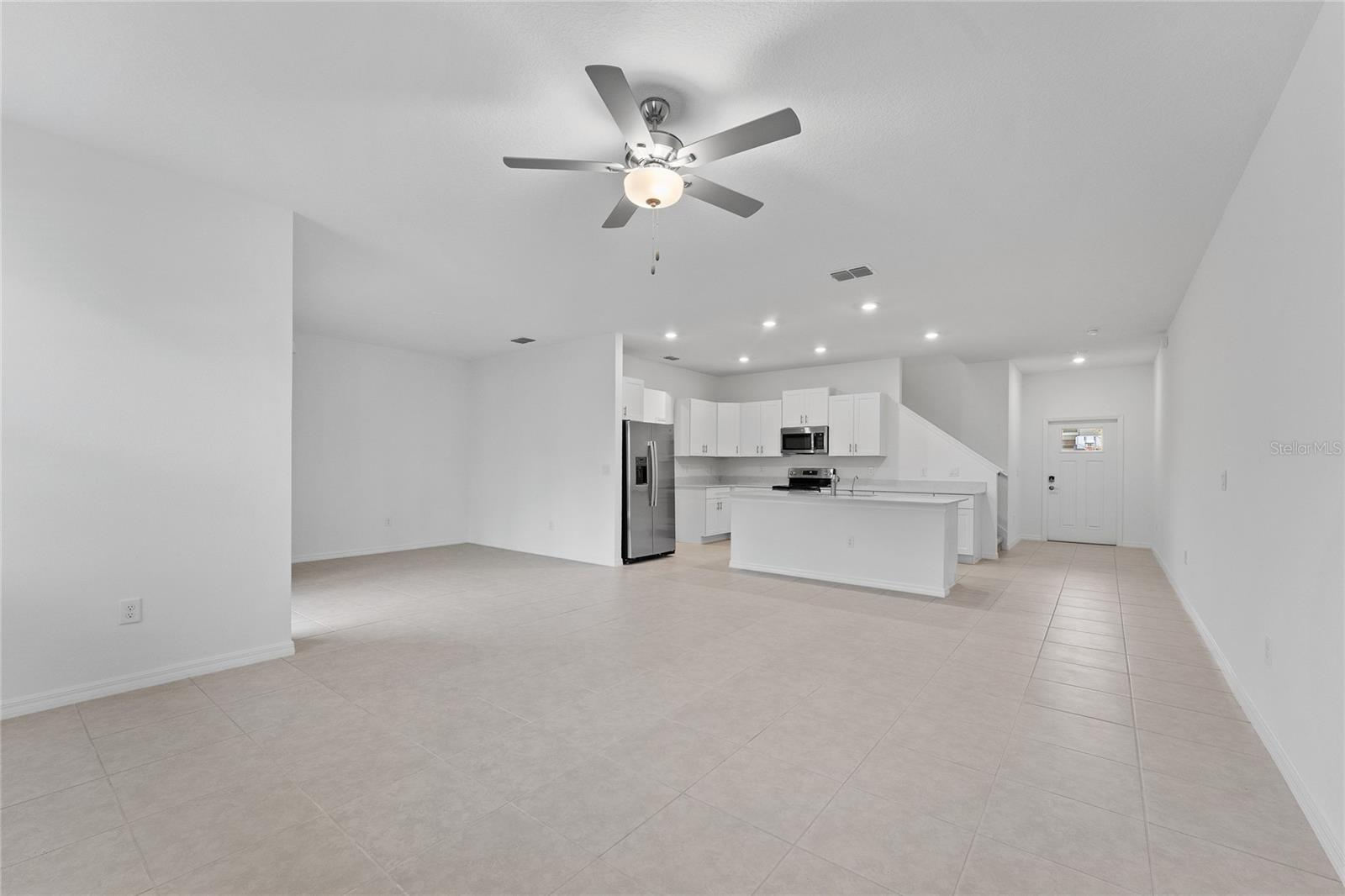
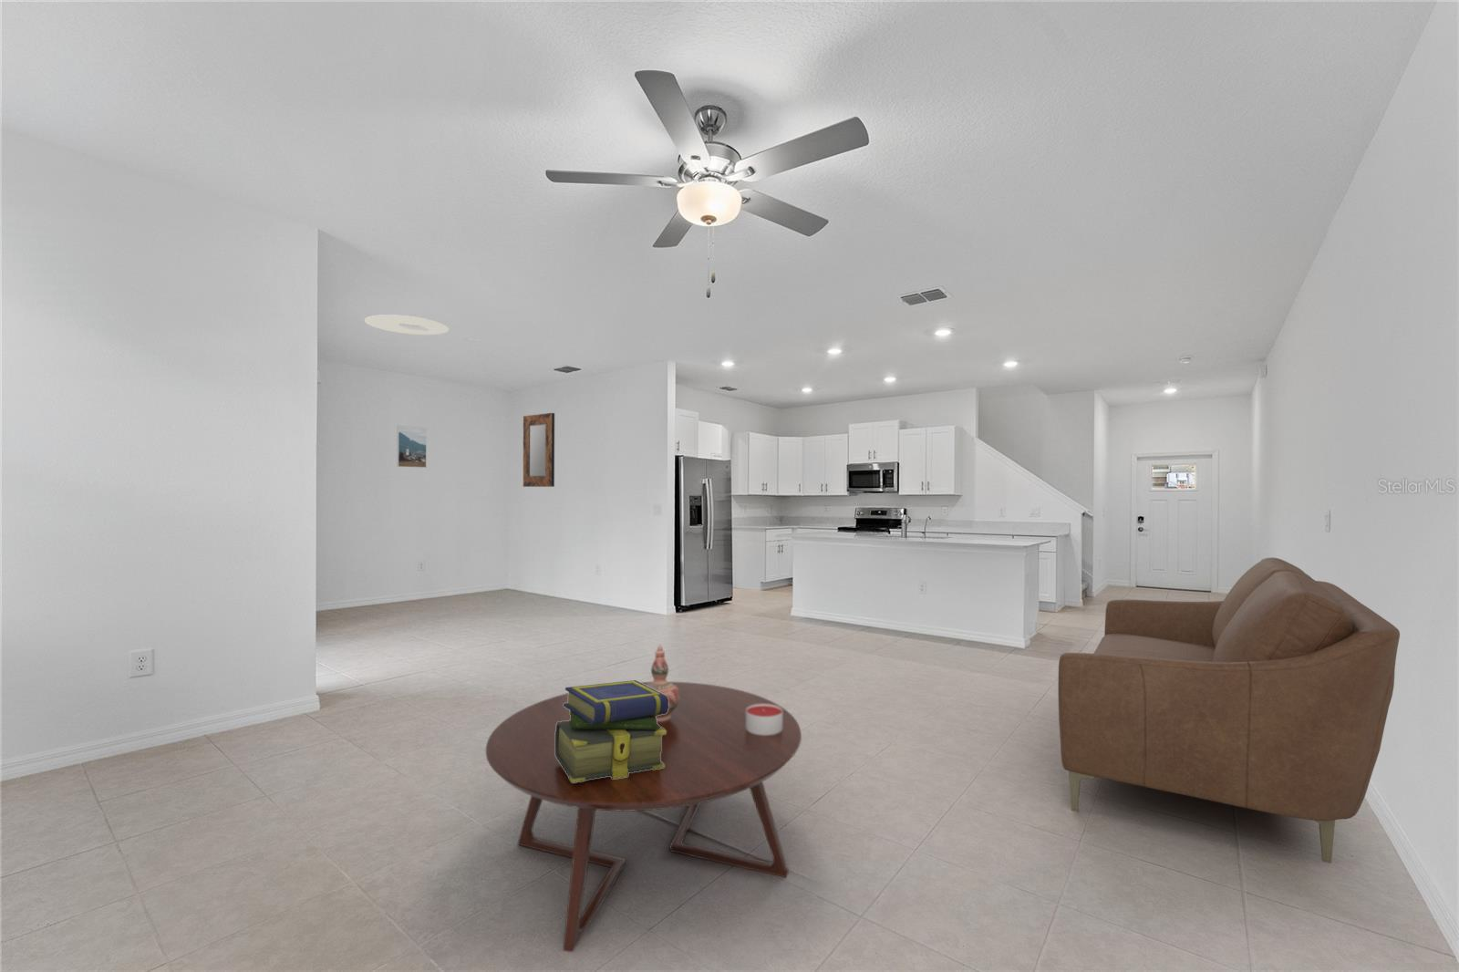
+ home mirror (538, 450)
+ candle (764, 717)
+ decorative vase (660, 680)
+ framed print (411, 447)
+ coffee table (648, 792)
+ ceiling light (408, 322)
+ stack of books (612, 724)
+ sofa (1210, 667)
